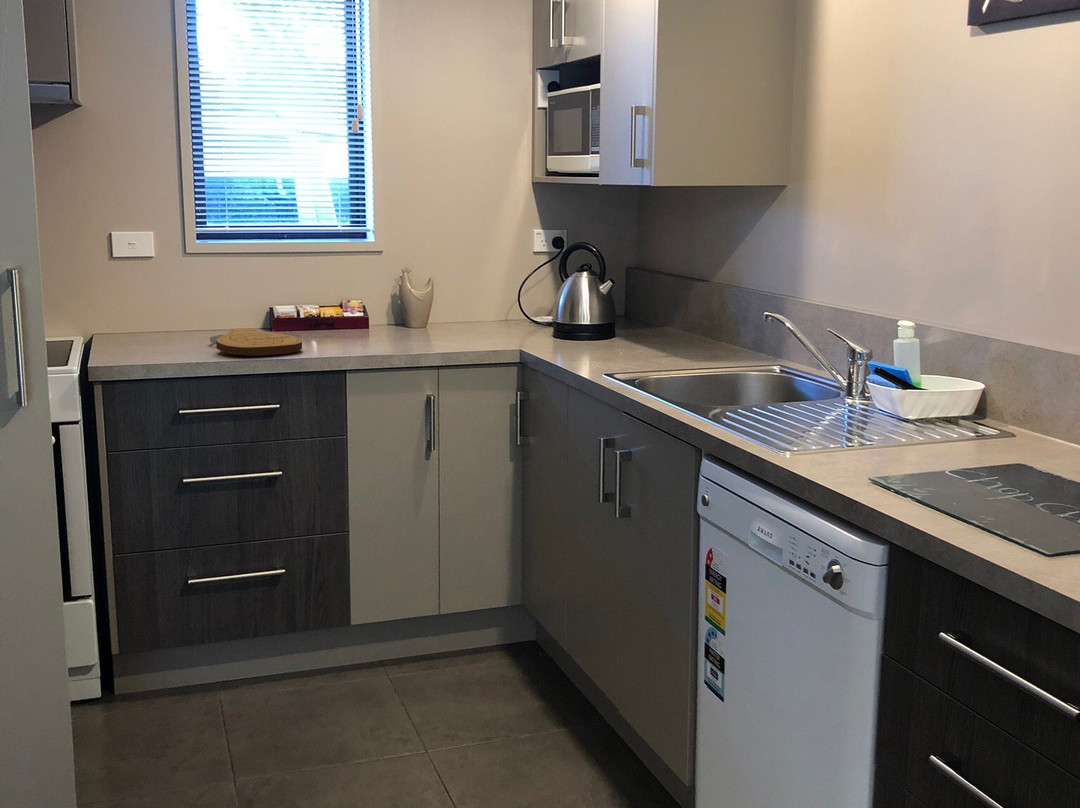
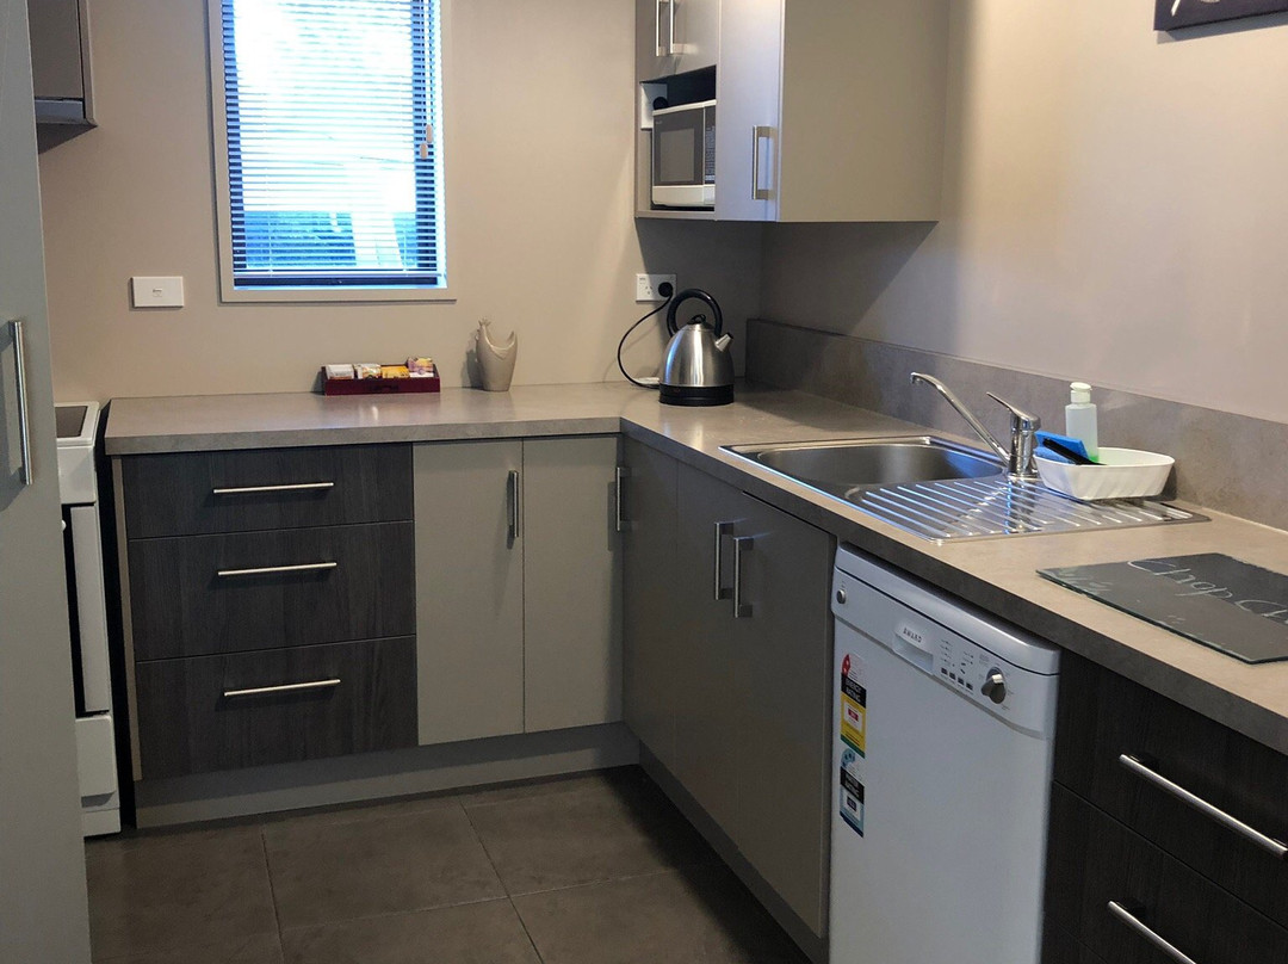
- key chain (248, 339)
